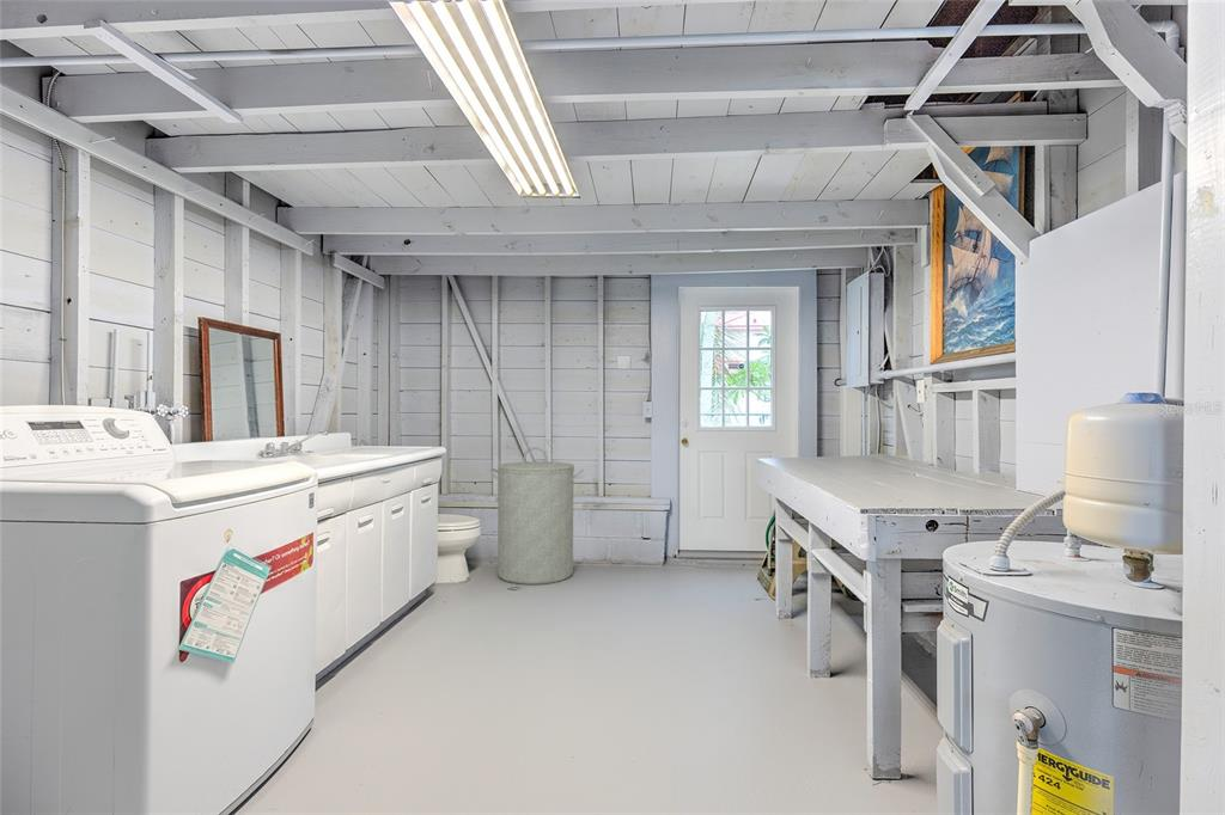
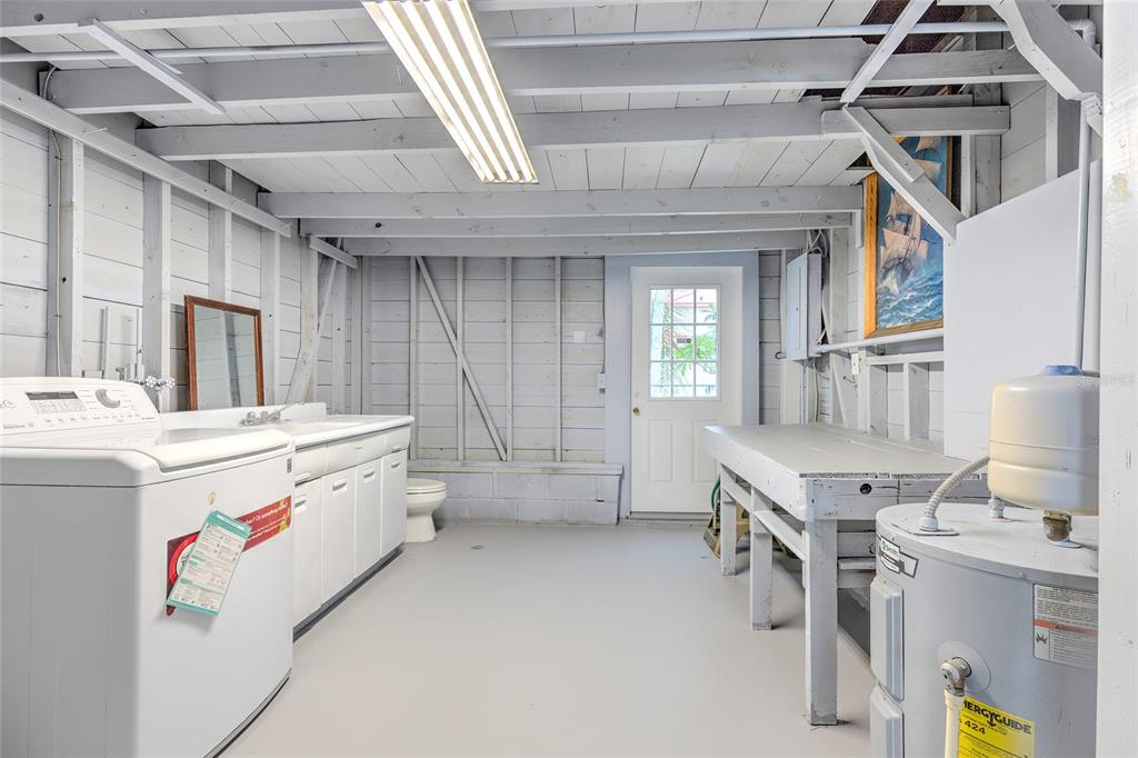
- laundry hamper (536, 510)
